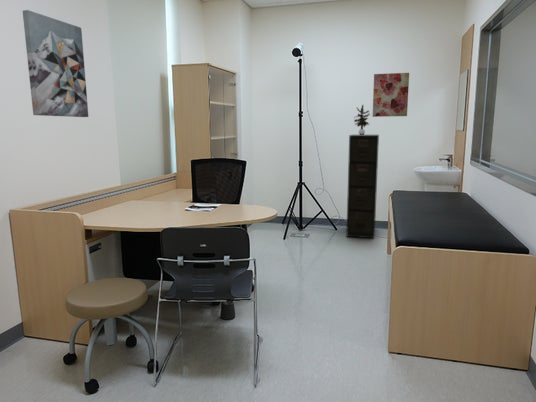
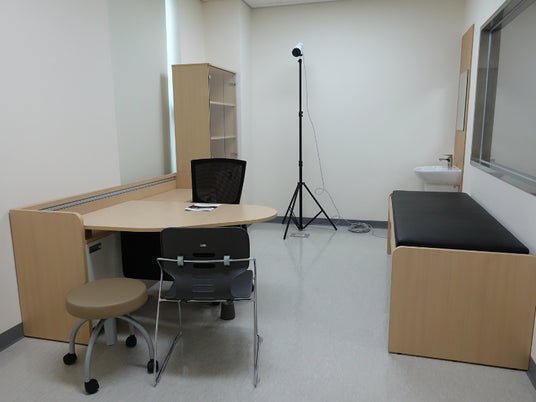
- potted plant (361, 119)
- wall art (58, 68)
- filing cabinet (362, 184)
- wall art (390, 95)
